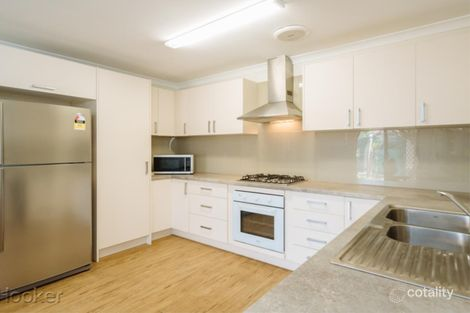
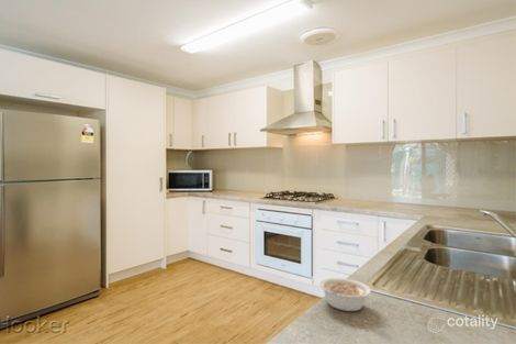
+ legume (346, 293)
